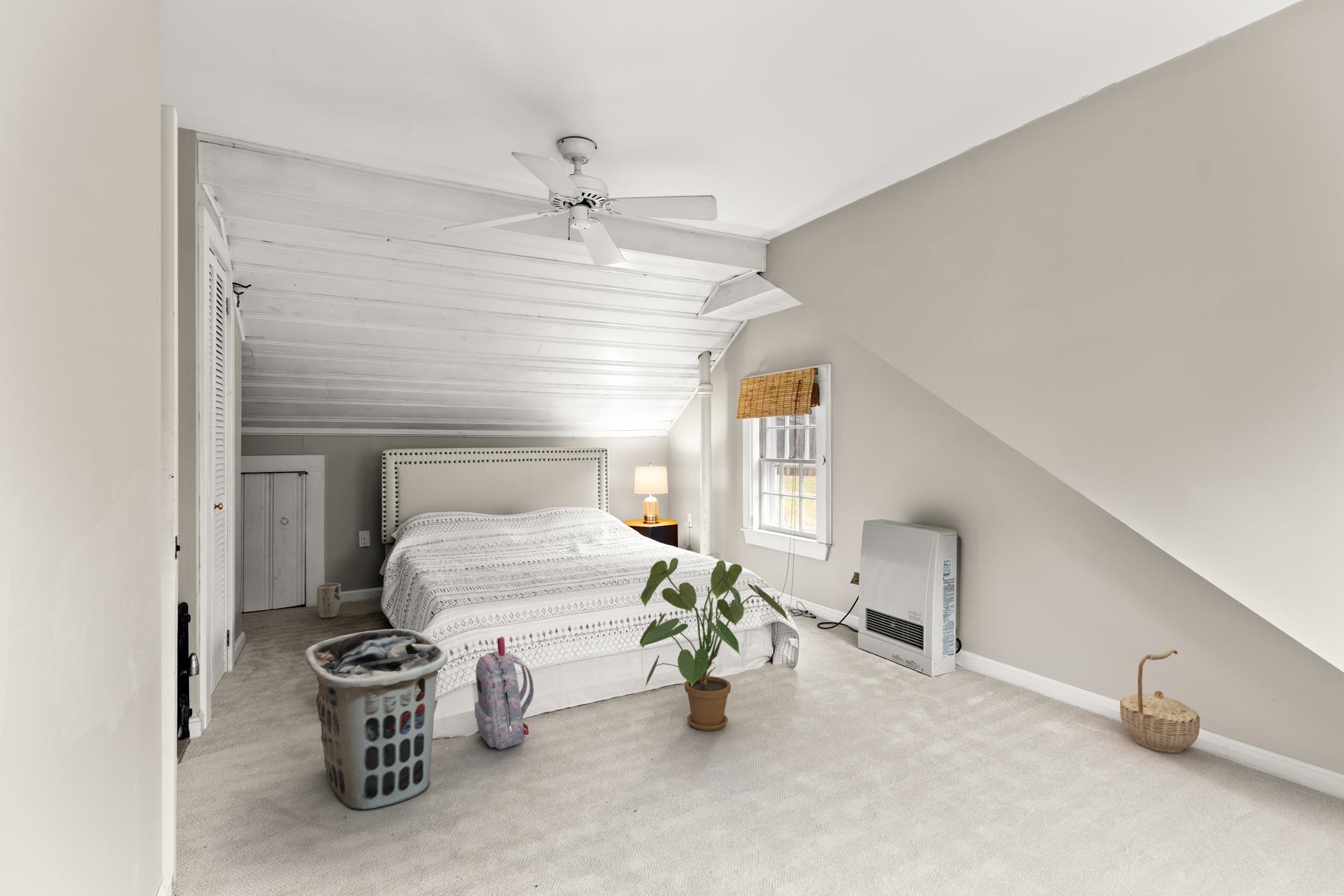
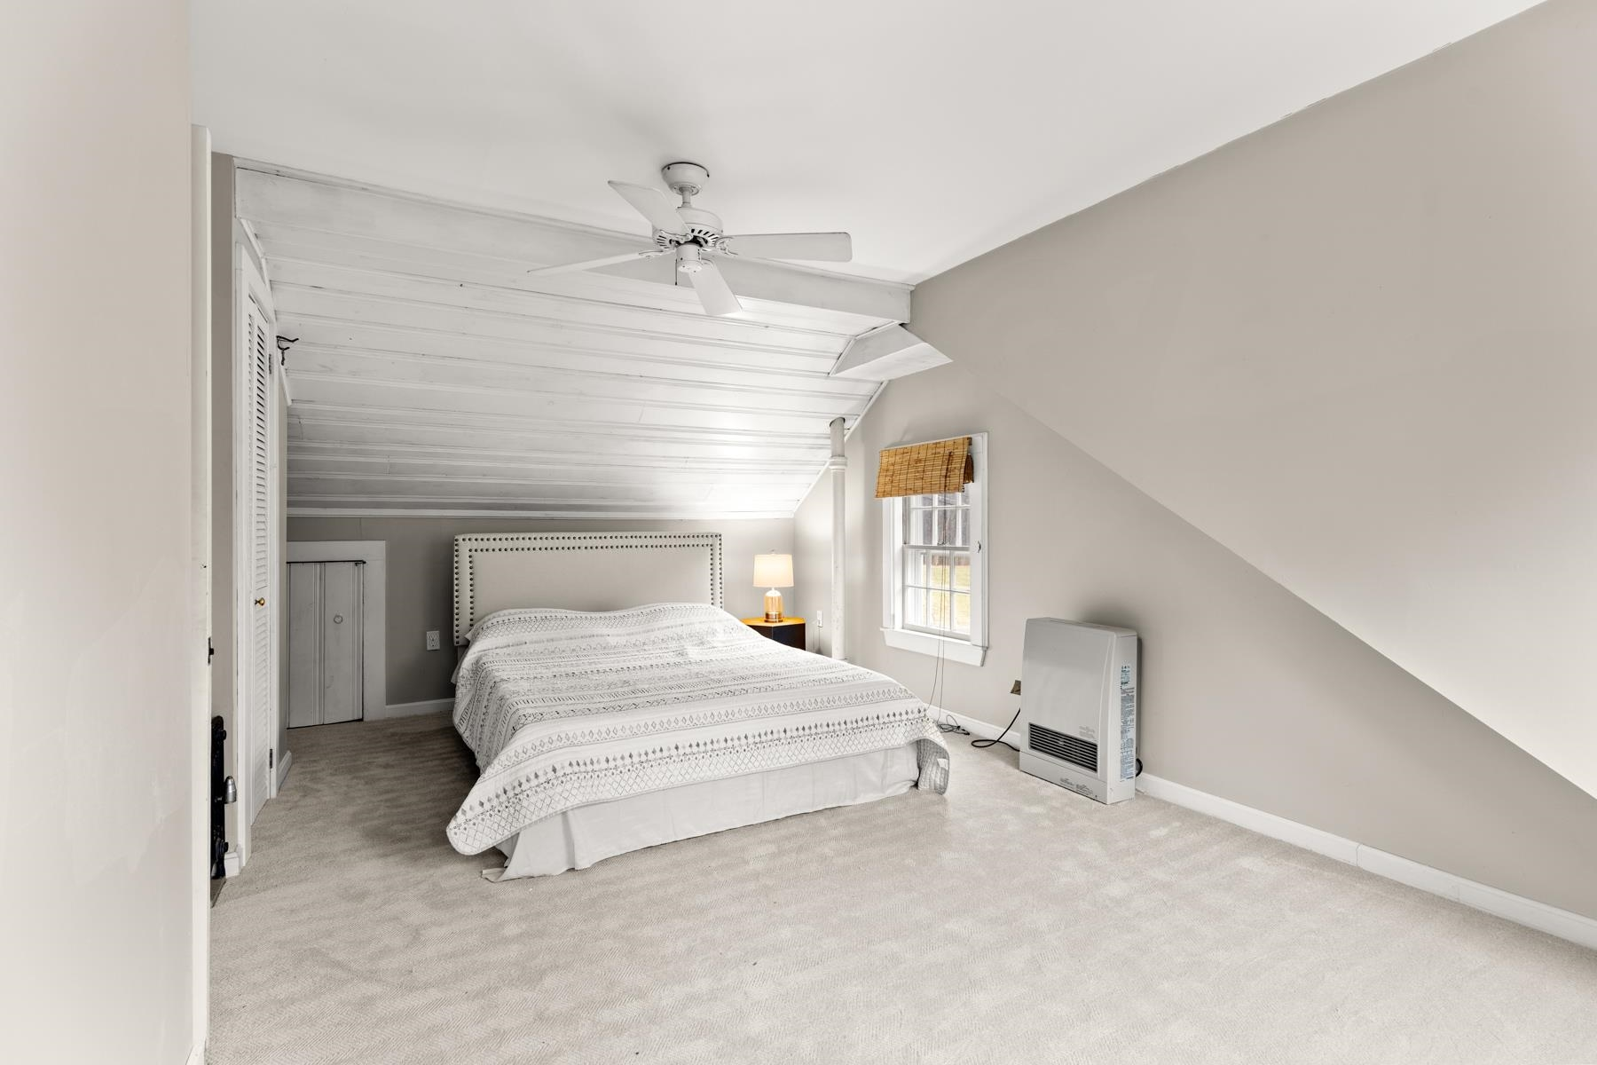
- backpack (505, 688)
- house plant (707, 636)
- clothes hamper (376, 702)
- basket (1159, 697)
- plant pot (329, 600)
